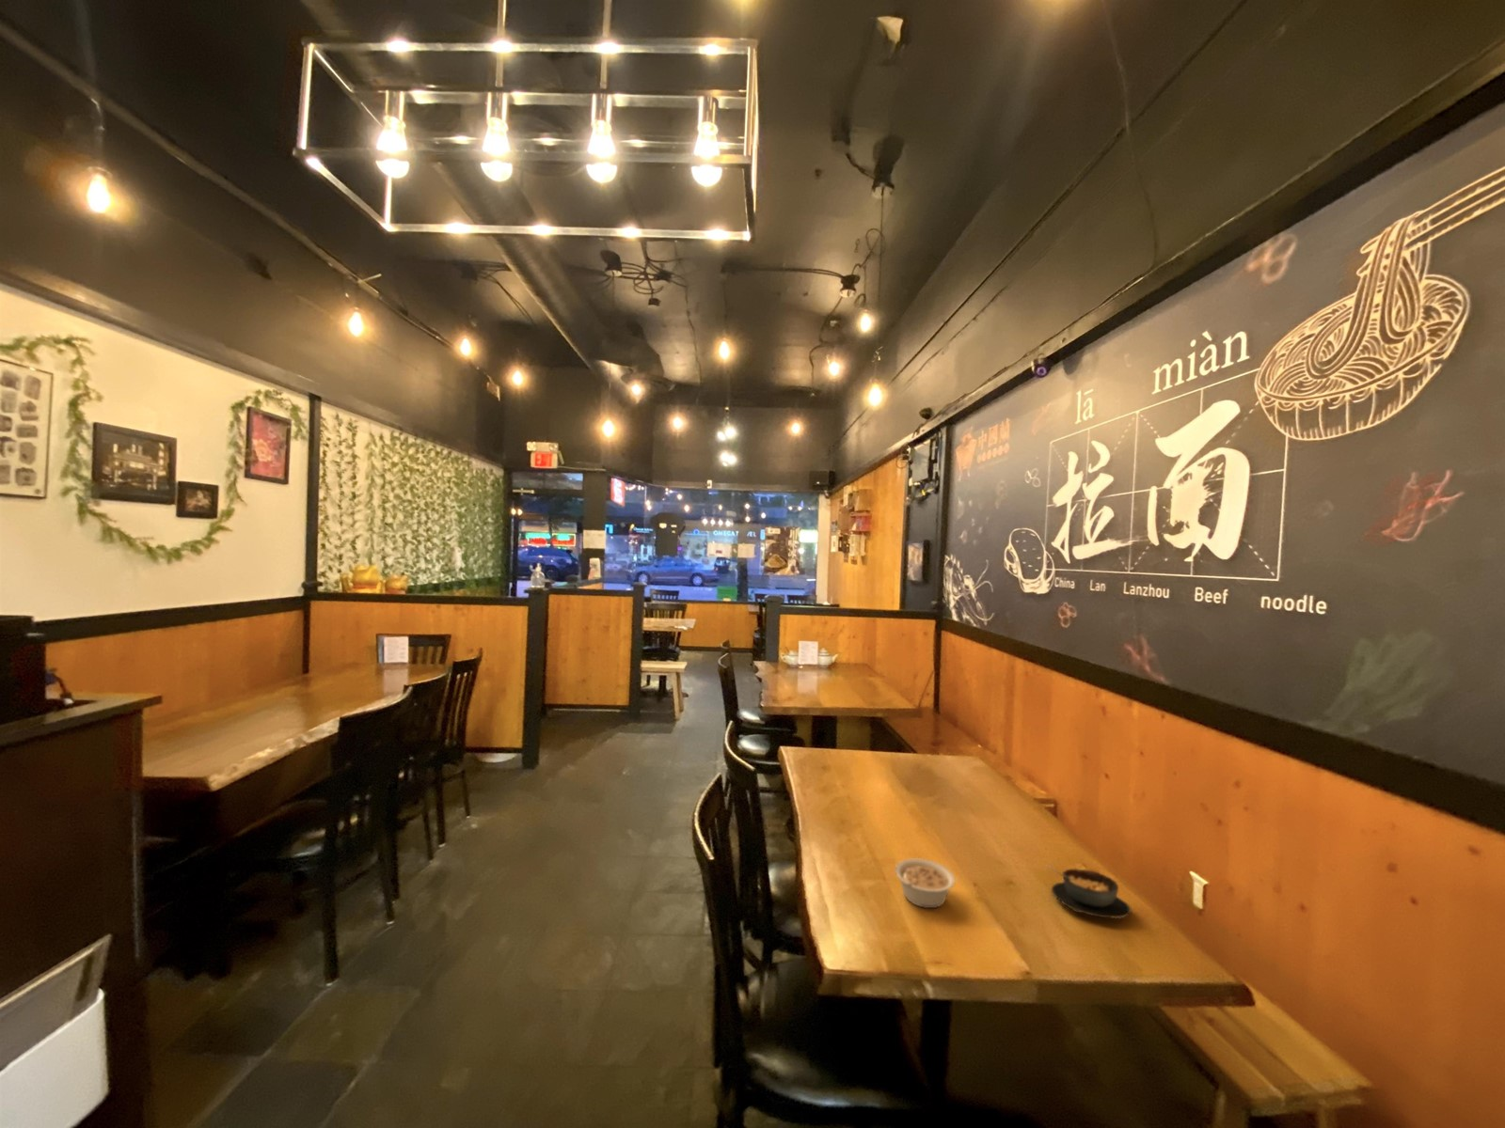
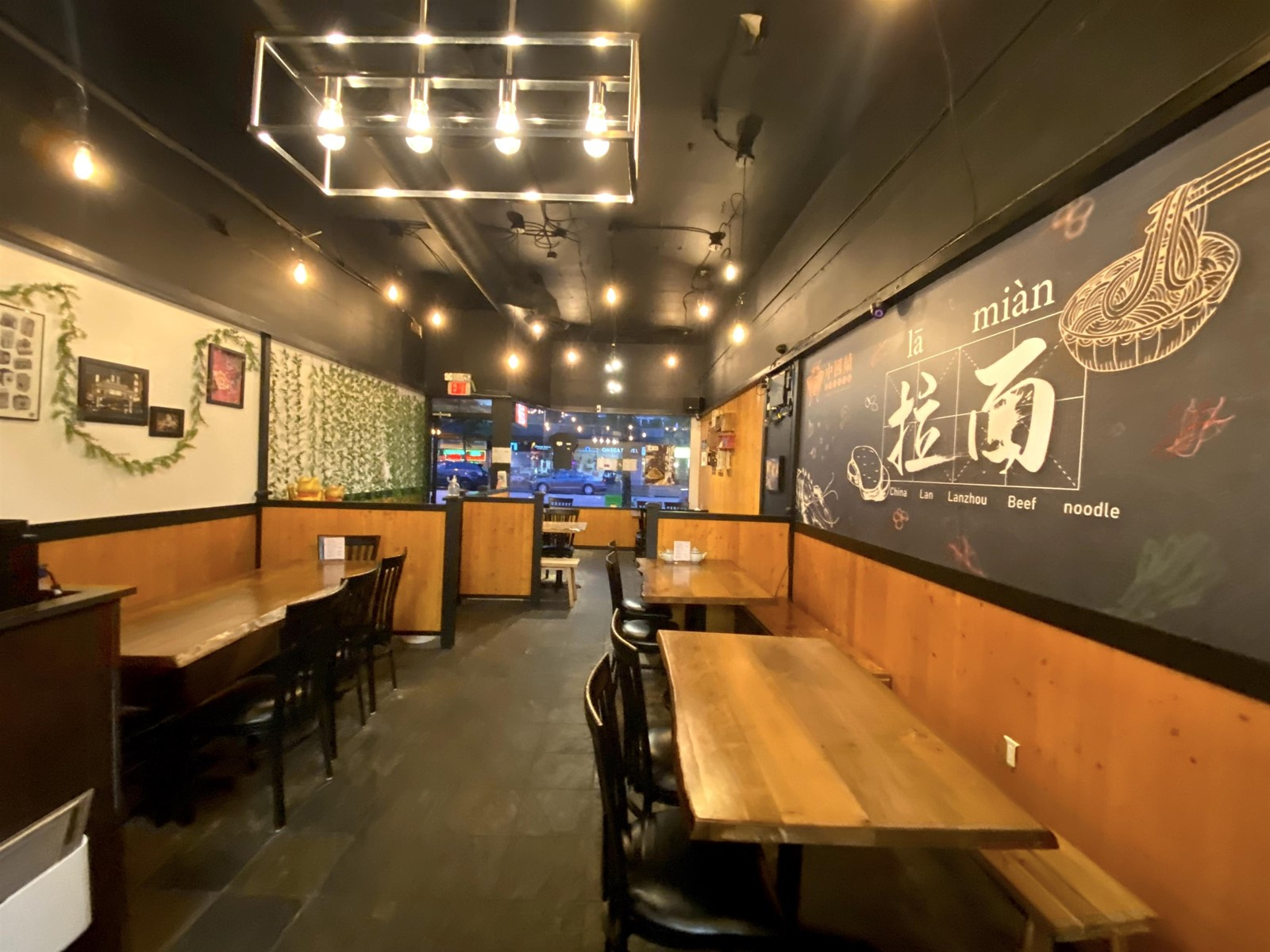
- soup bowl (1088, 886)
- legume (924, 884)
